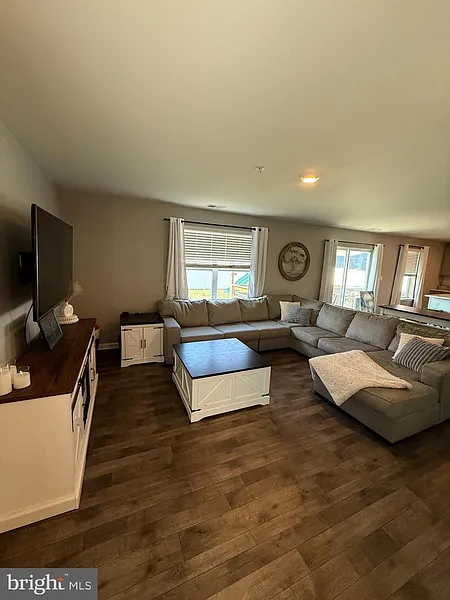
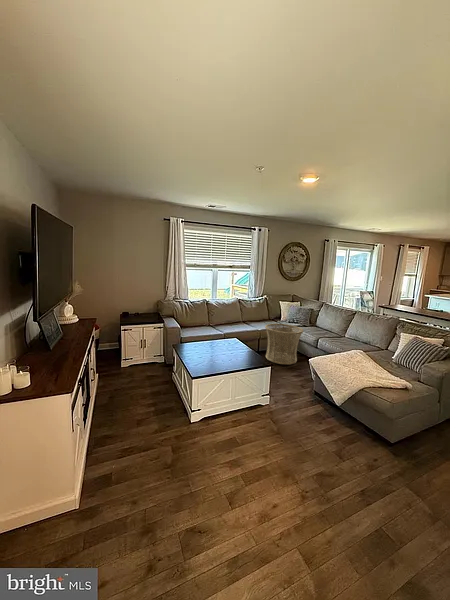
+ basket (282, 343)
